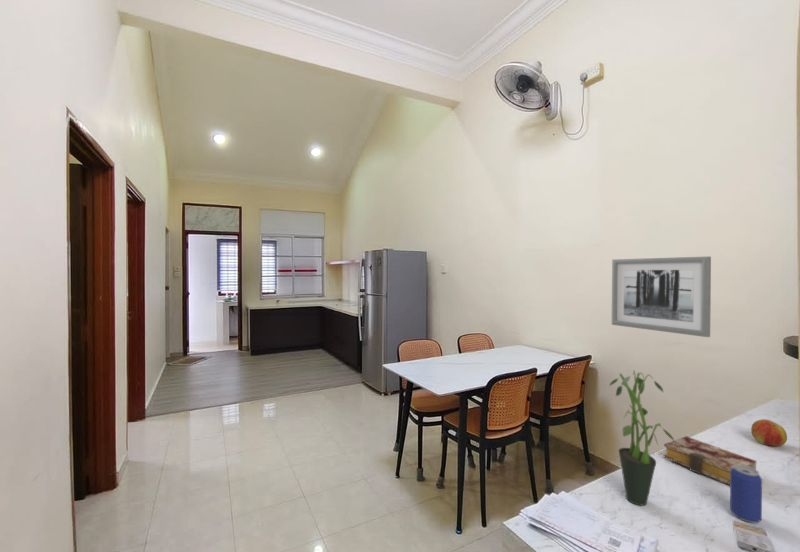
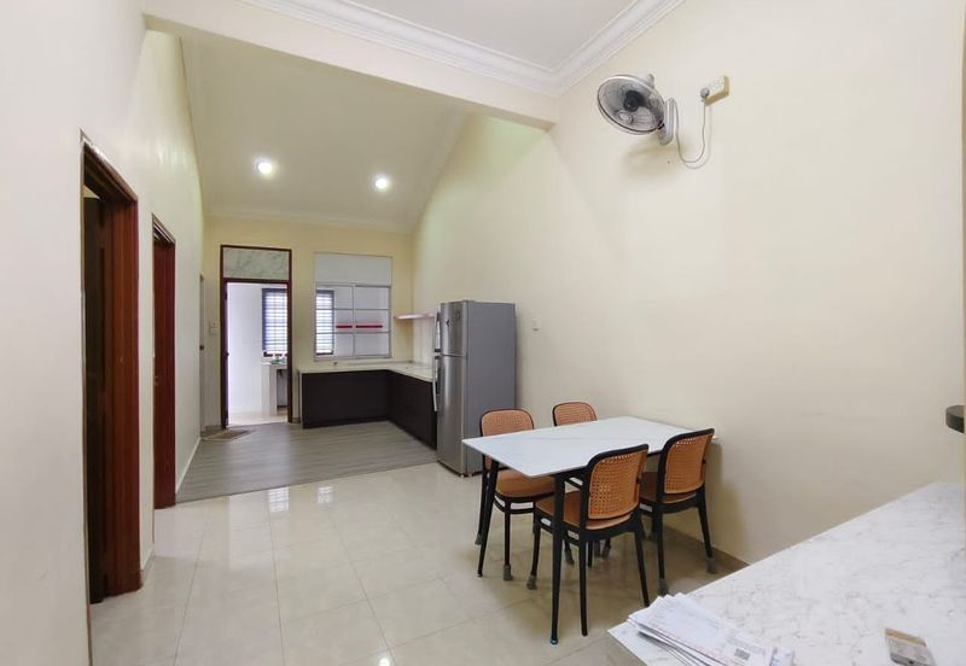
- beverage can (745, 492)
- wall art (655, 294)
- book (707, 458)
- potted plant (637, 433)
- apple (768, 432)
